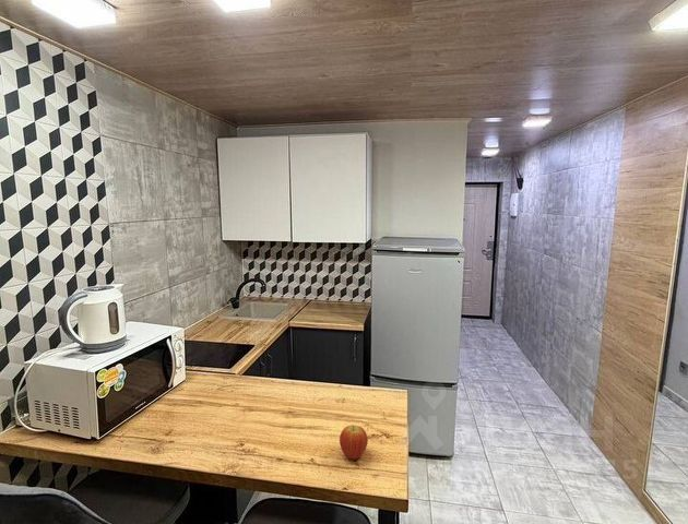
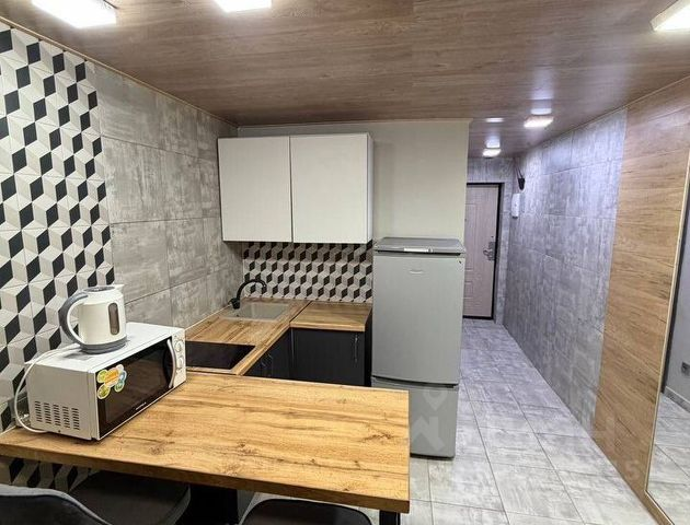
- fruit (353, 440)
